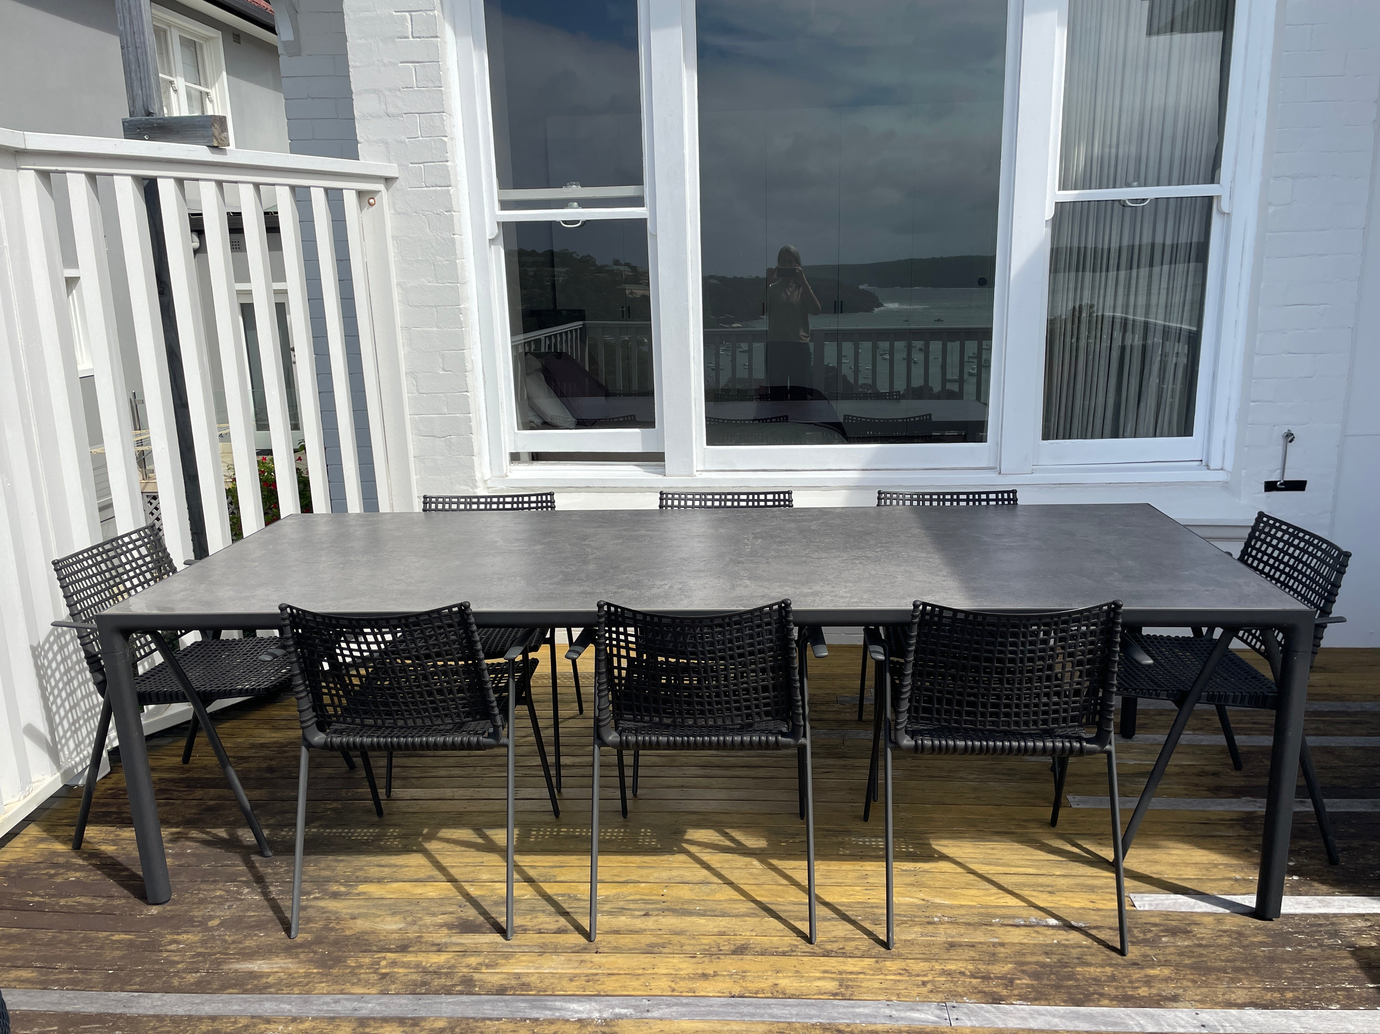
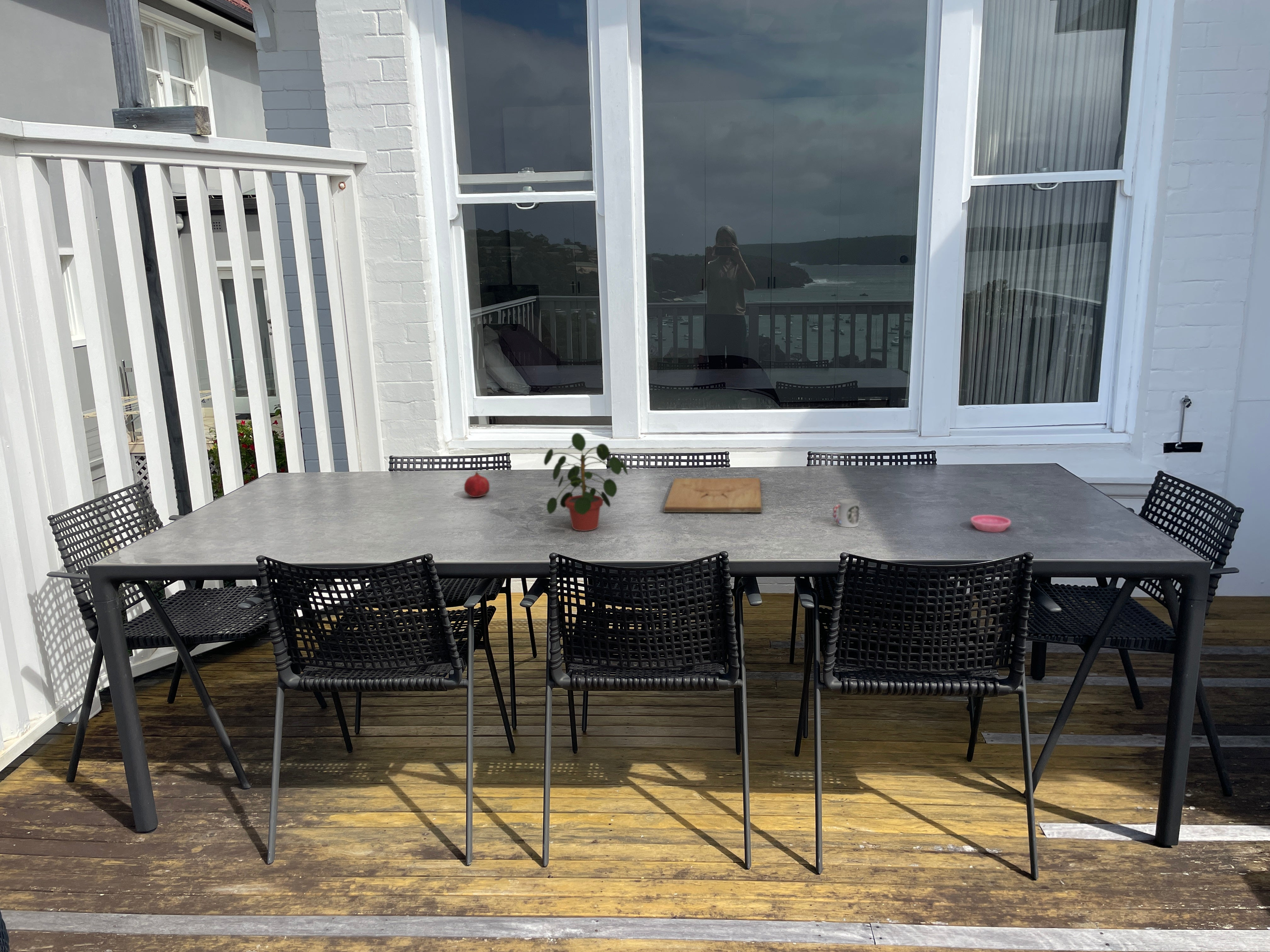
+ cutting board (715, 494)
+ fruit (477, 484)
+ cup (845, 513)
+ potted plant (586, 479)
+ saucer (990, 524)
